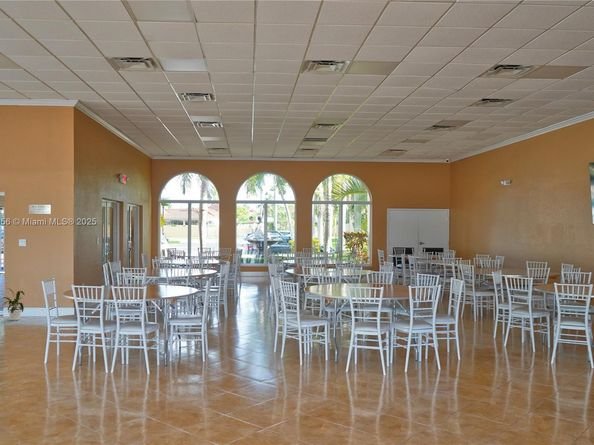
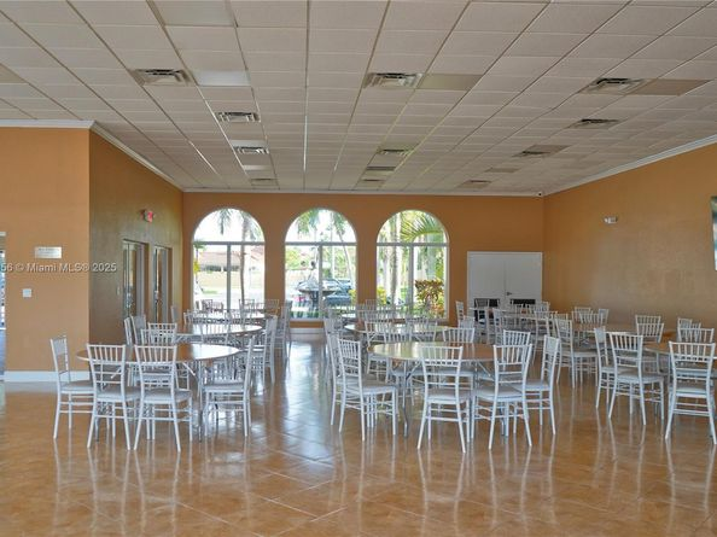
- house plant (14, 303)
